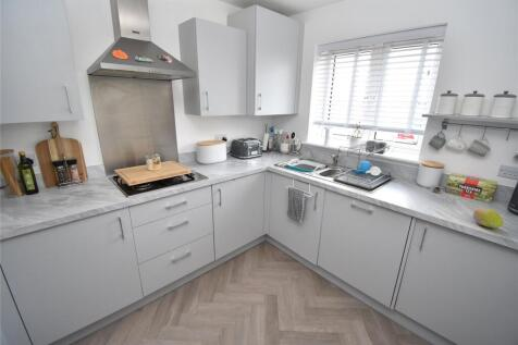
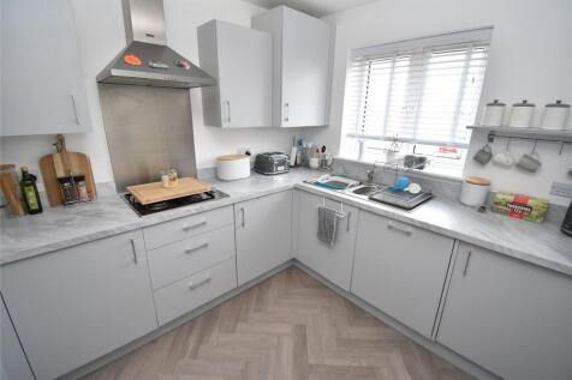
- fruit (488, 218)
